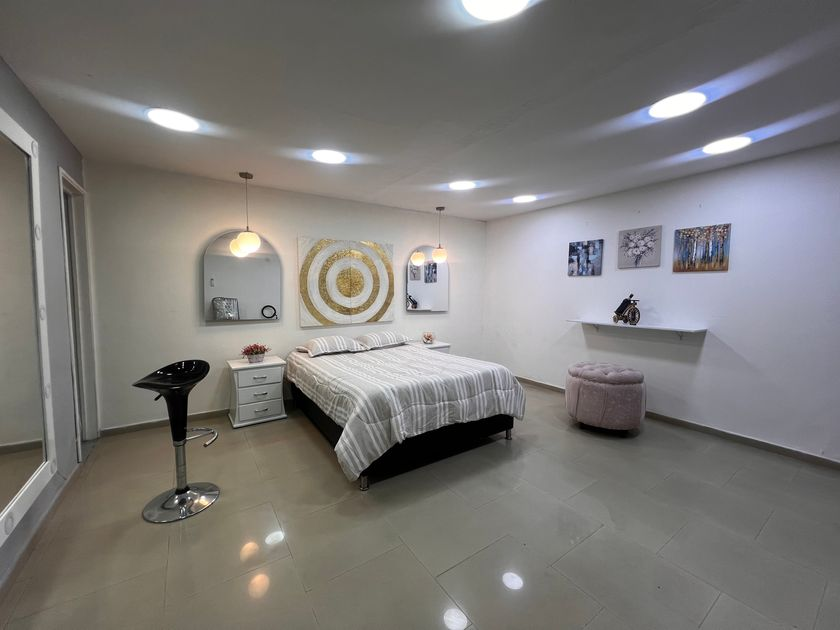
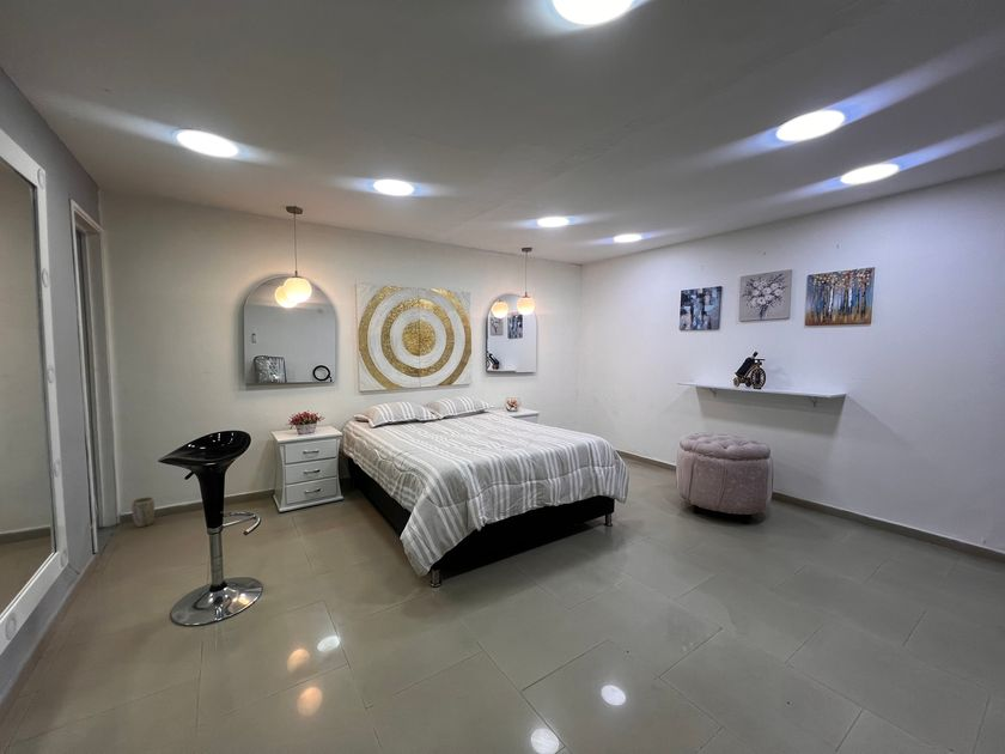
+ plant pot (142, 511)
